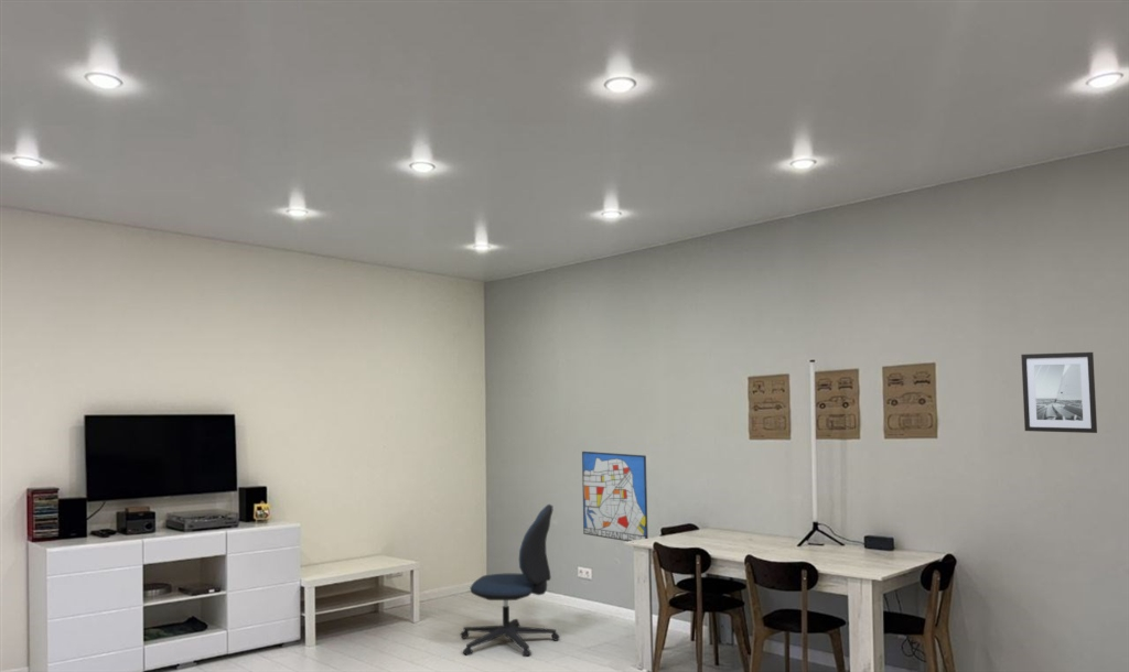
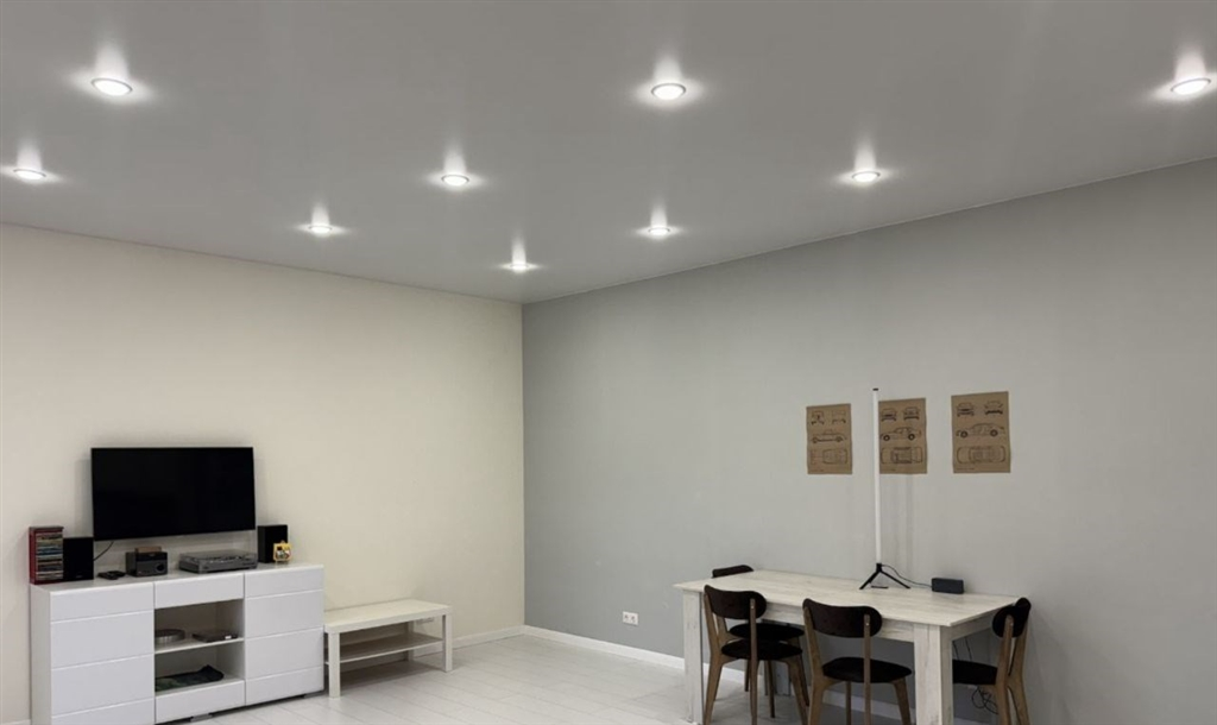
- wall art (613, 496)
- wall art (1057, 392)
- office chair (506, 574)
